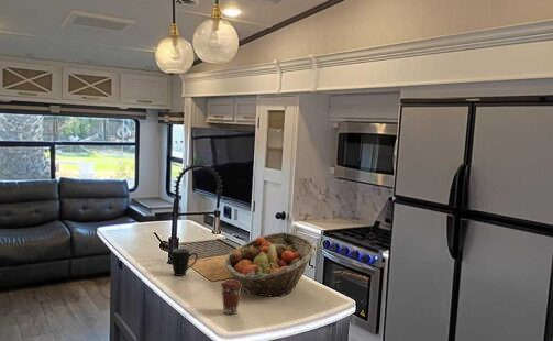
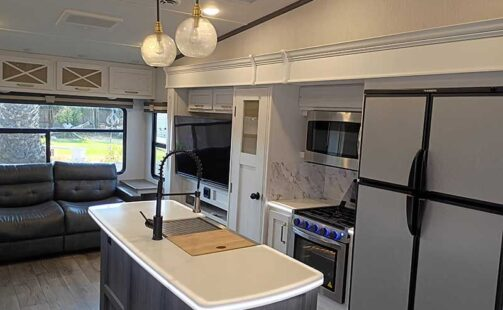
- fruit basket (269, 261)
- mug (184, 262)
- coffee cup (231, 297)
